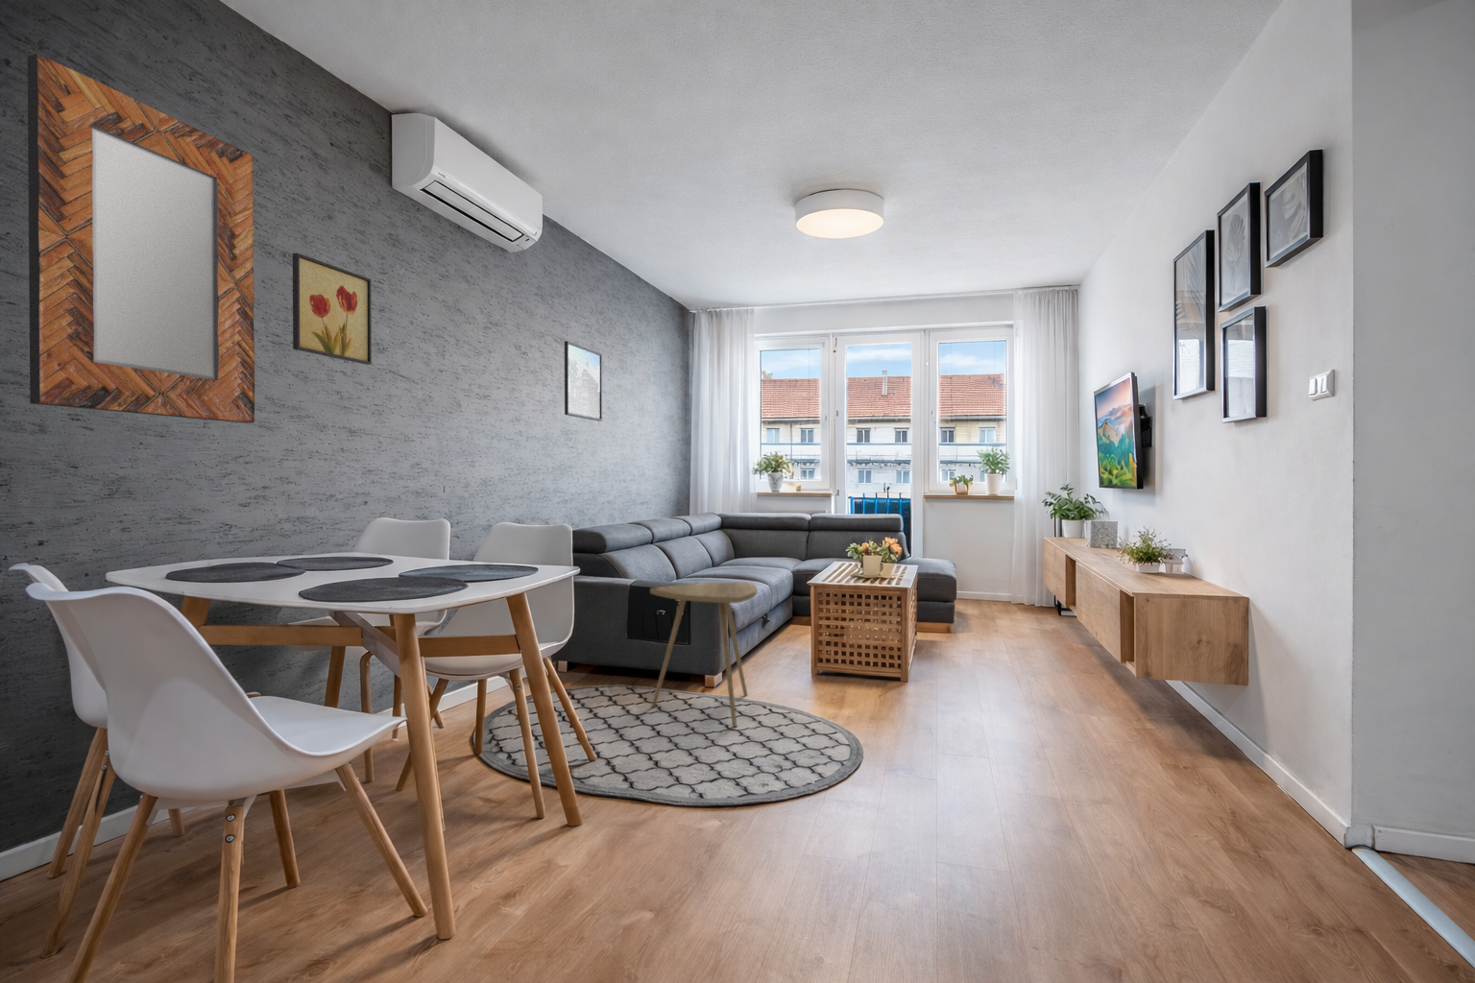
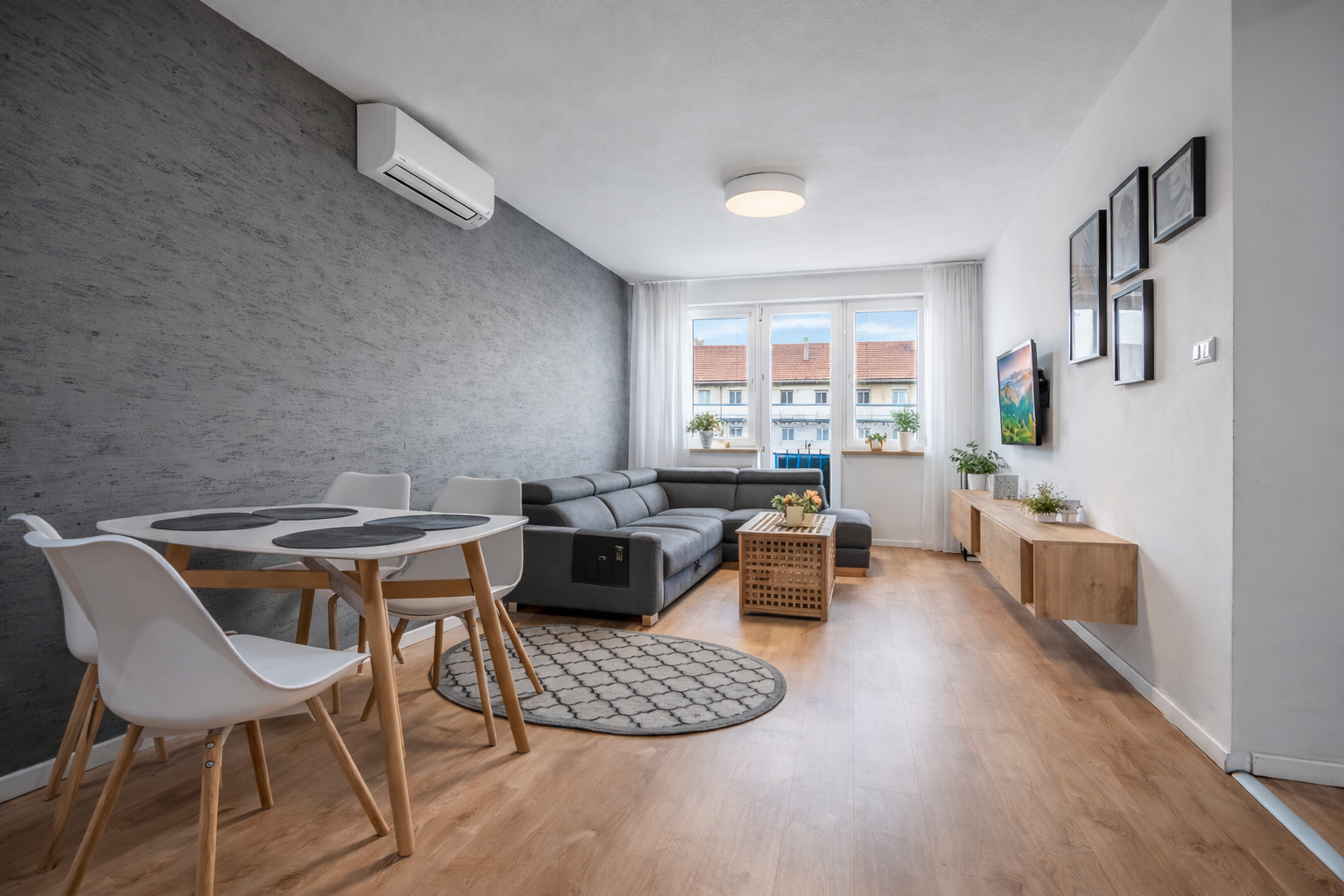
- side table (723, 648)
- home mirror (156, 263)
- wall art (333, 312)
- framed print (584, 382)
